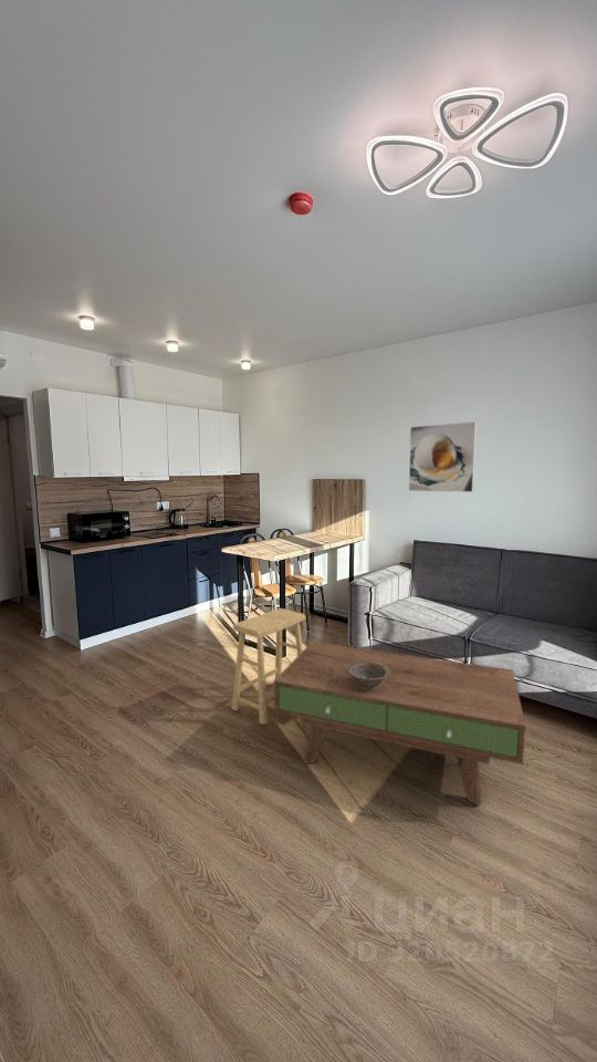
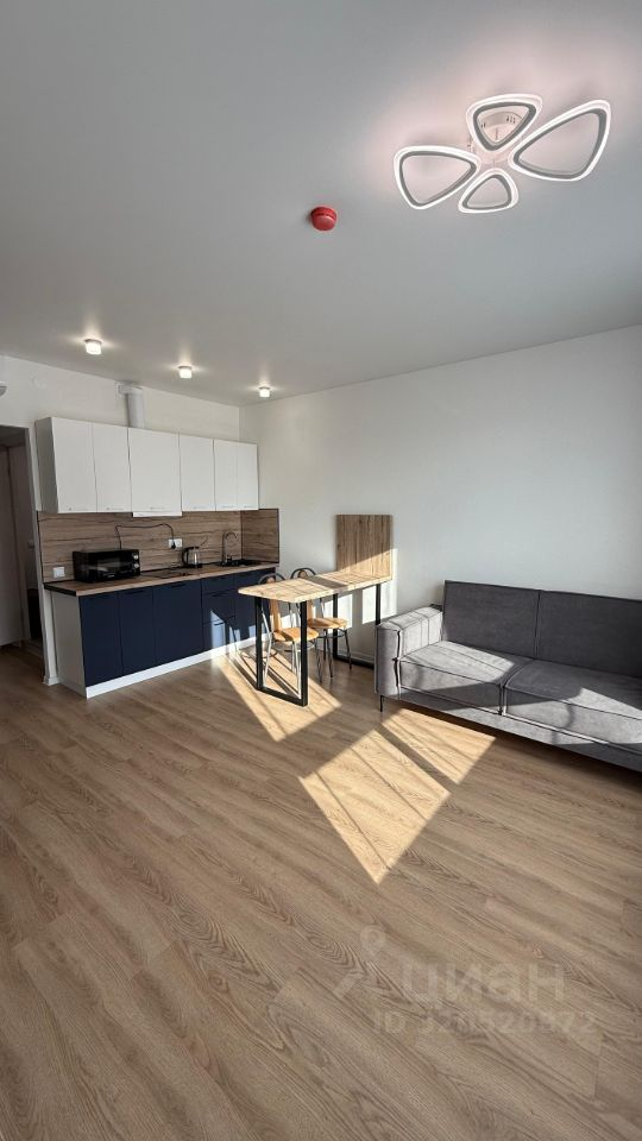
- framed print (440, 458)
- stool (275, 660)
- coffee table (395, 715)
- decorative bowl (367, 677)
